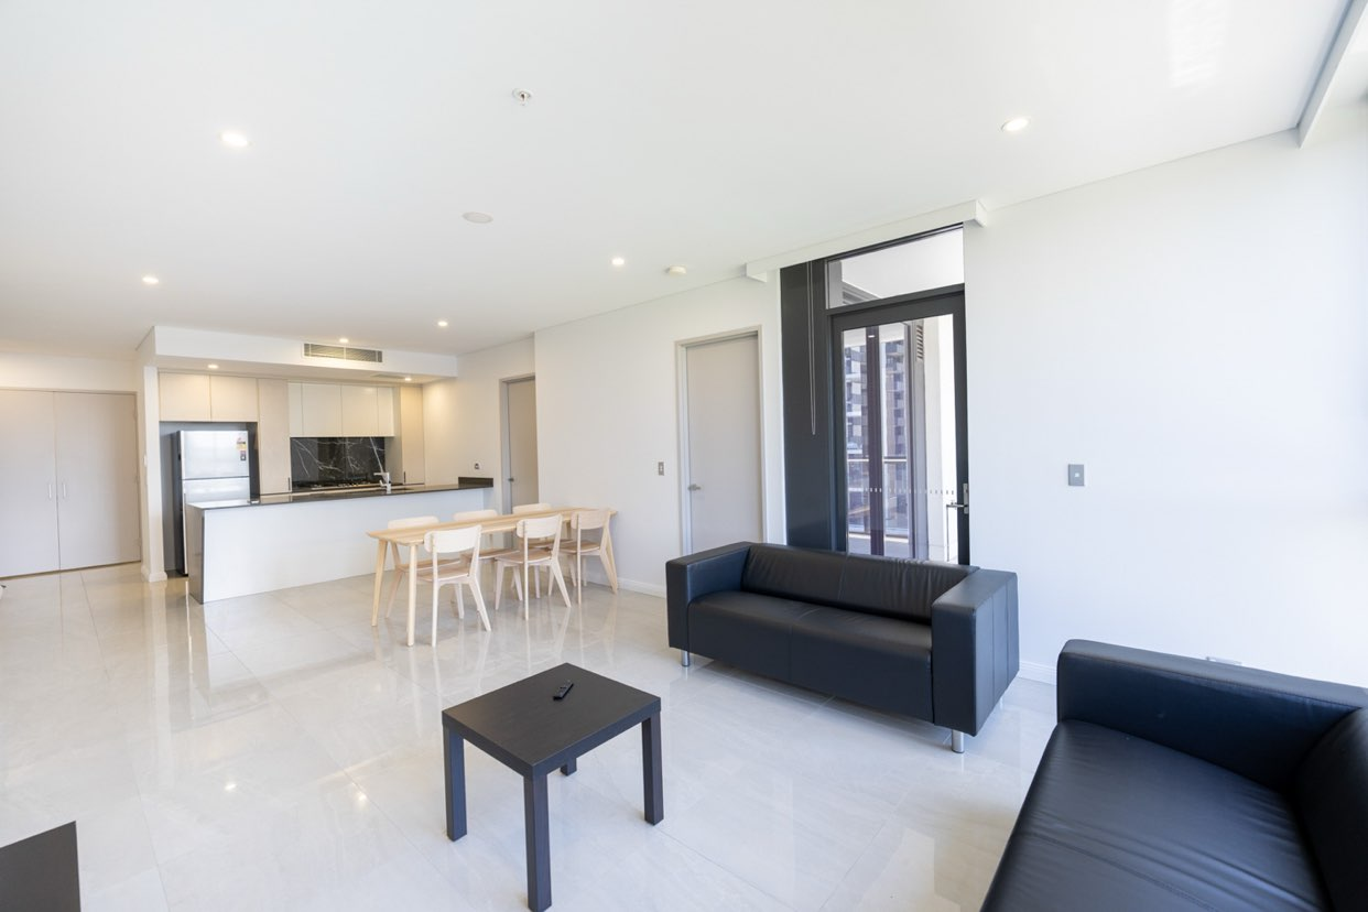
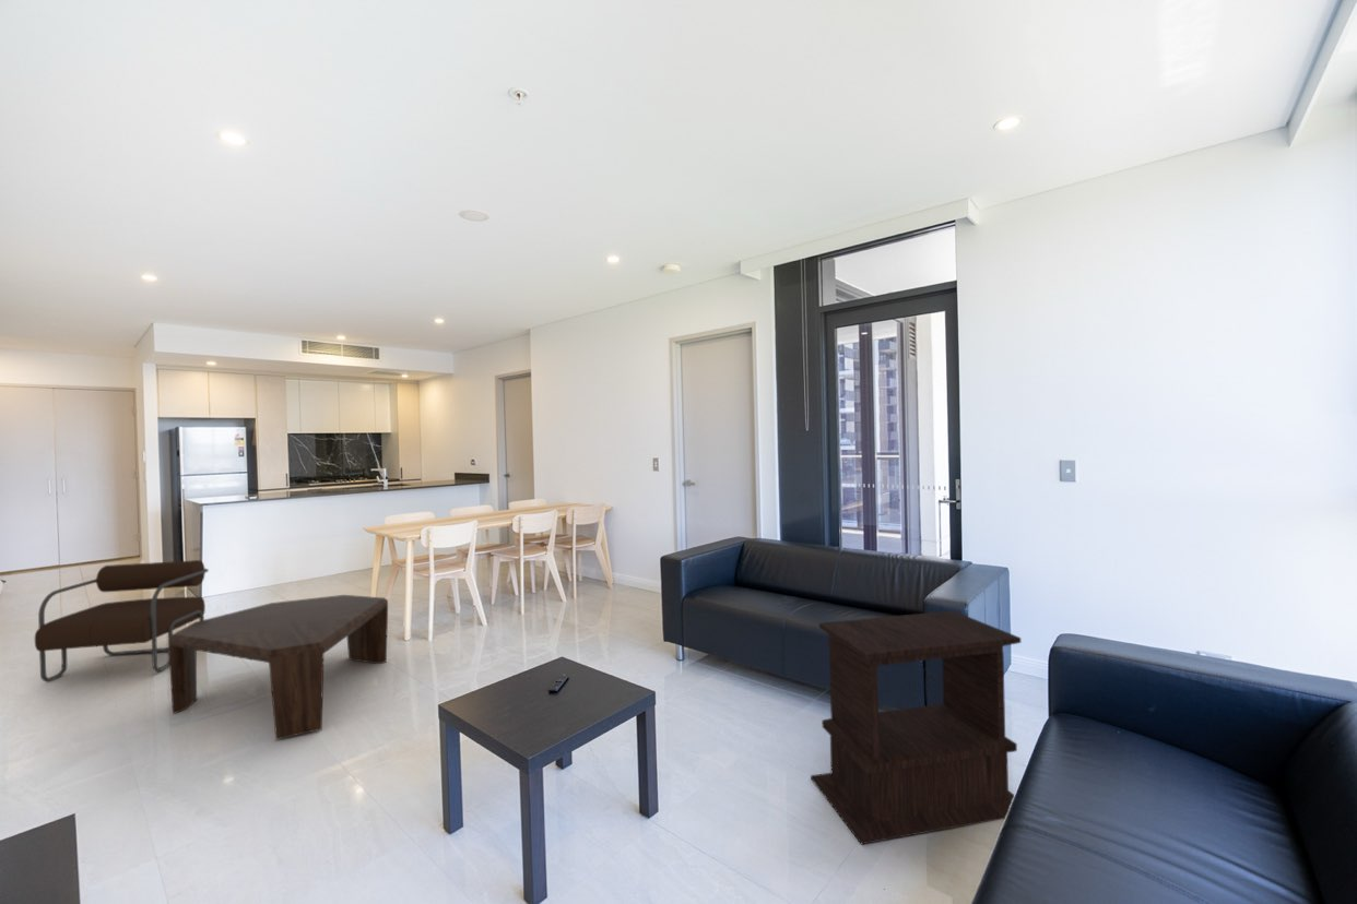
+ side table (913, 712)
+ armchair (130, 616)
+ coffee table (294, 657)
